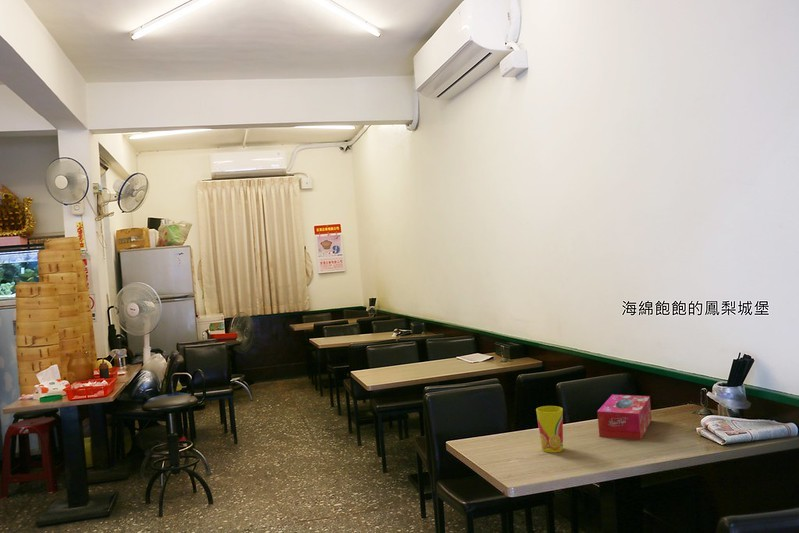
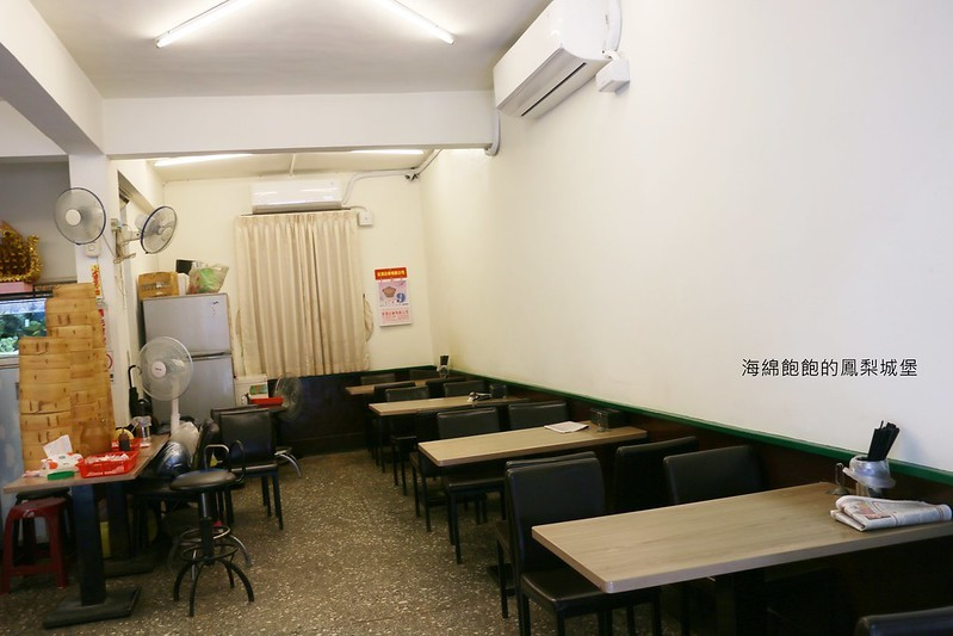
- cup (550, 429)
- tissue box (625, 415)
